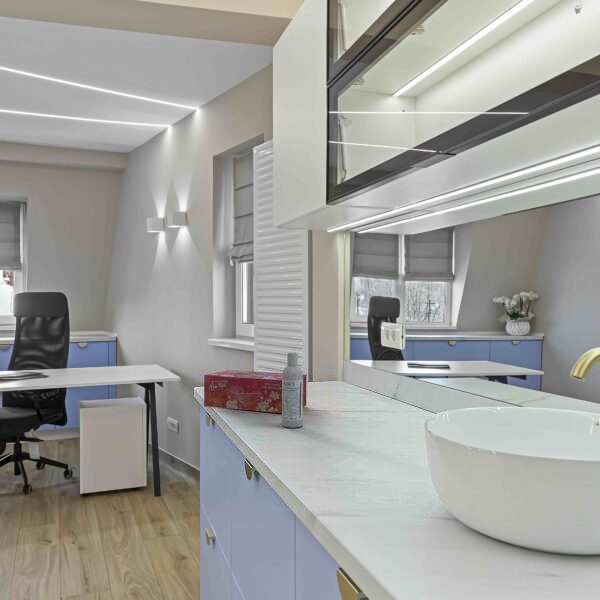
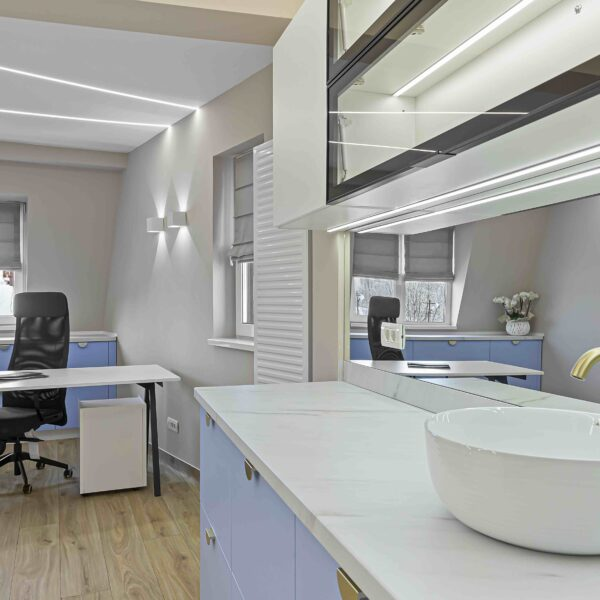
- tissue box (255, 390)
- bottle (292, 389)
